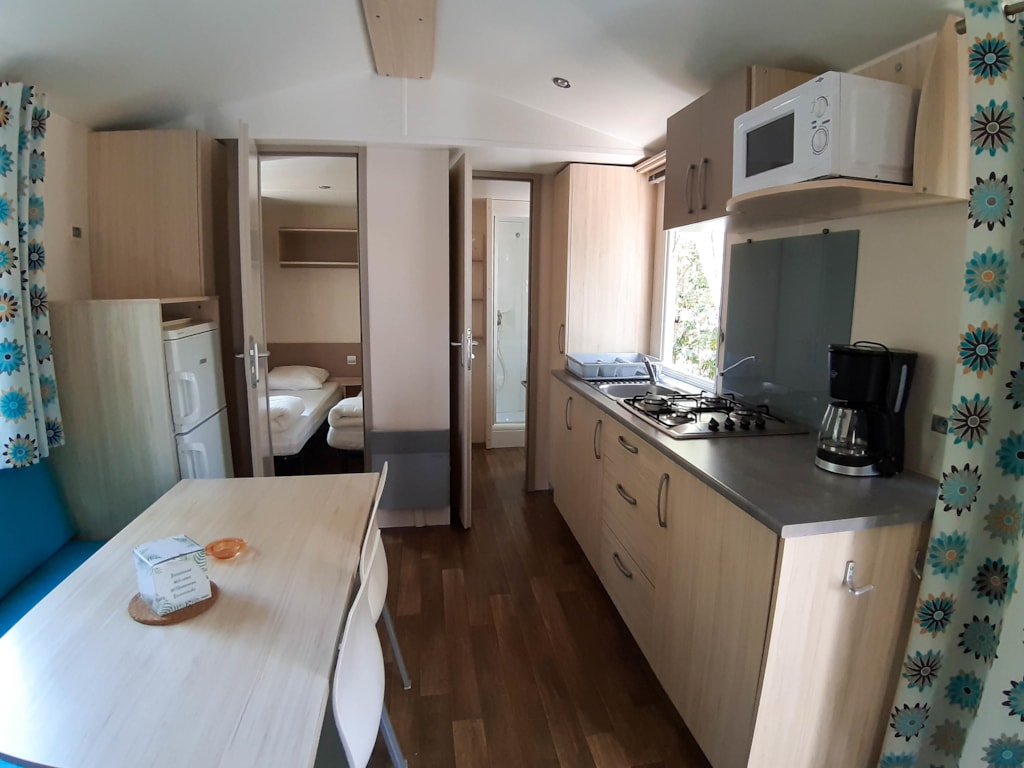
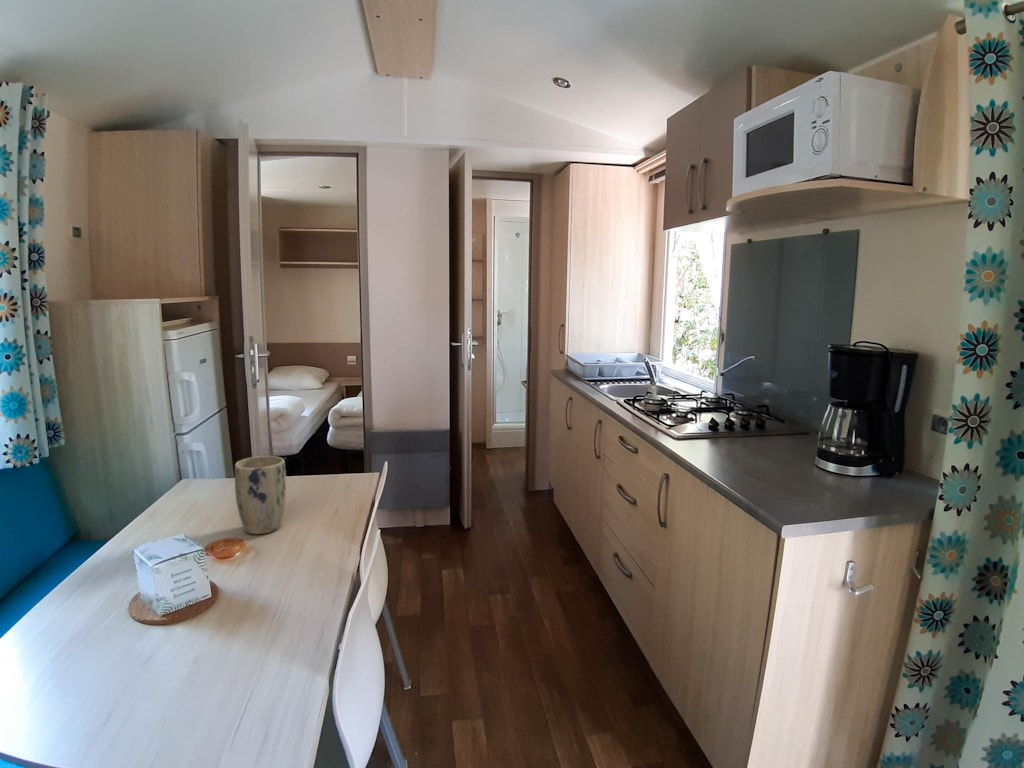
+ plant pot (261, 495)
